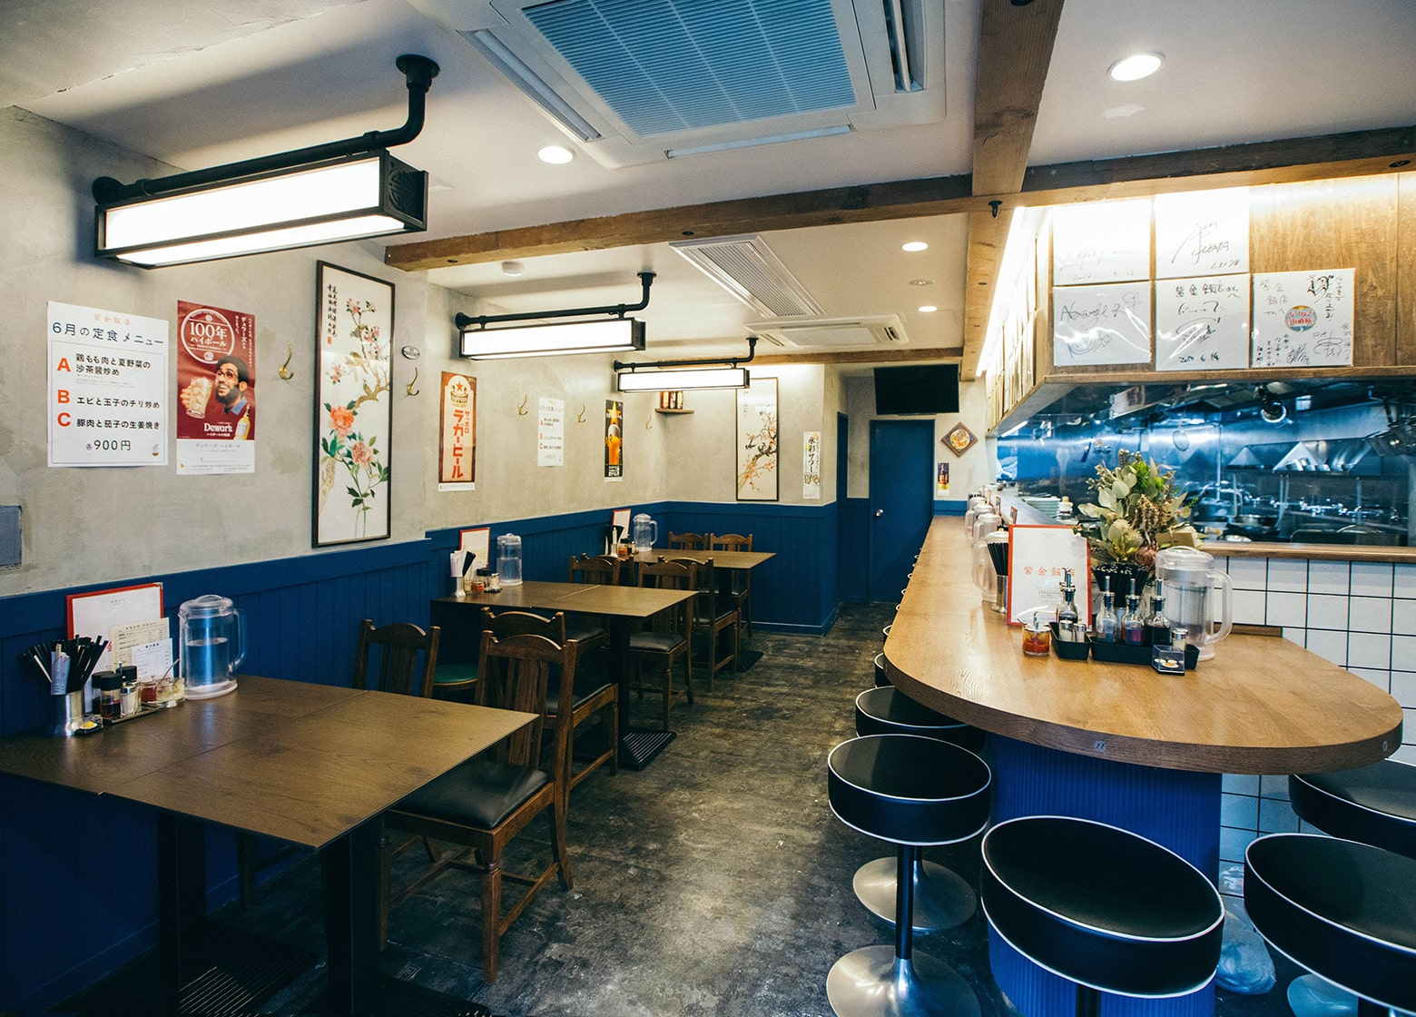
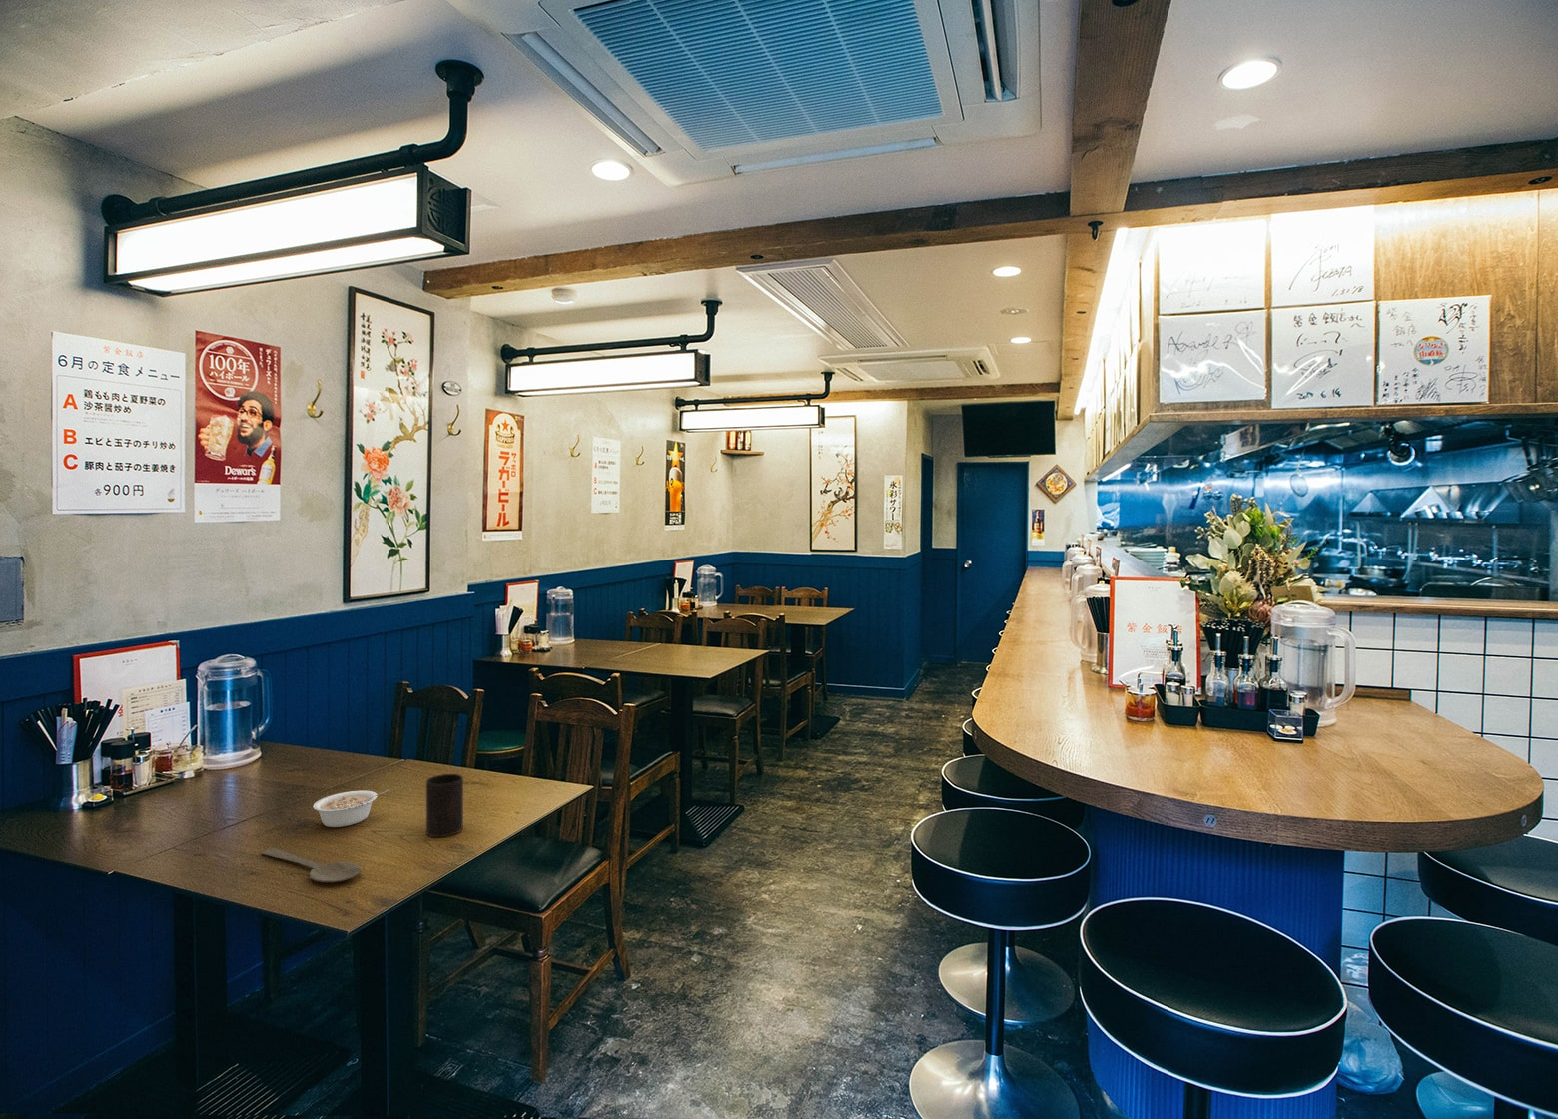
+ cup (444, 804)
+ wooden spoon (306, 863)
+ legume (347, 807)
